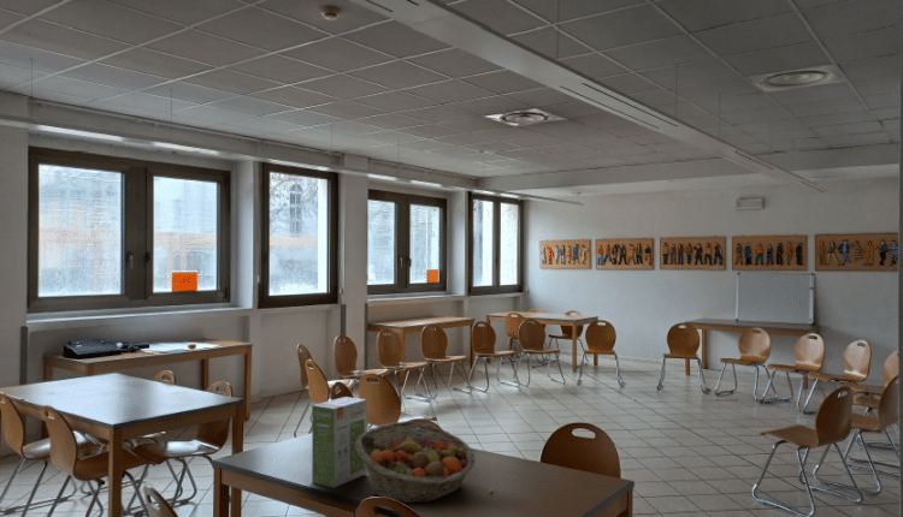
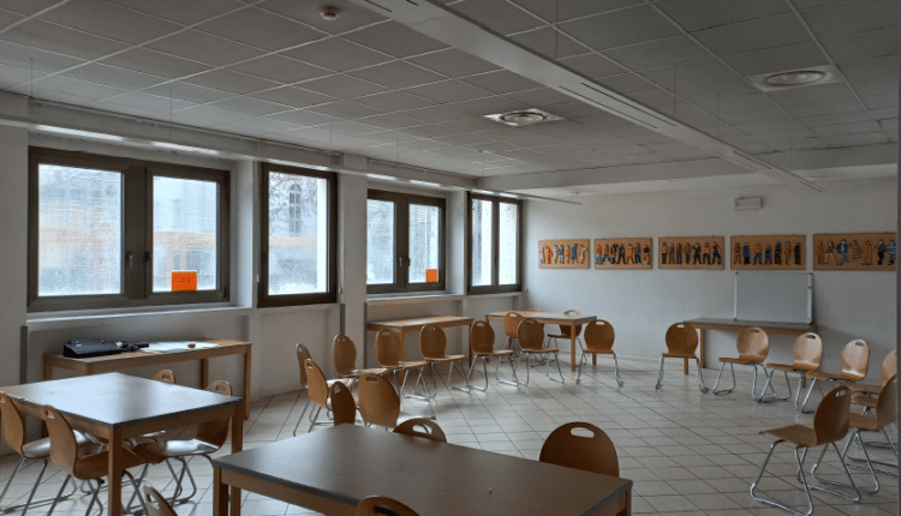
- food box (340, 440)
- fruit basket (415, 459)
